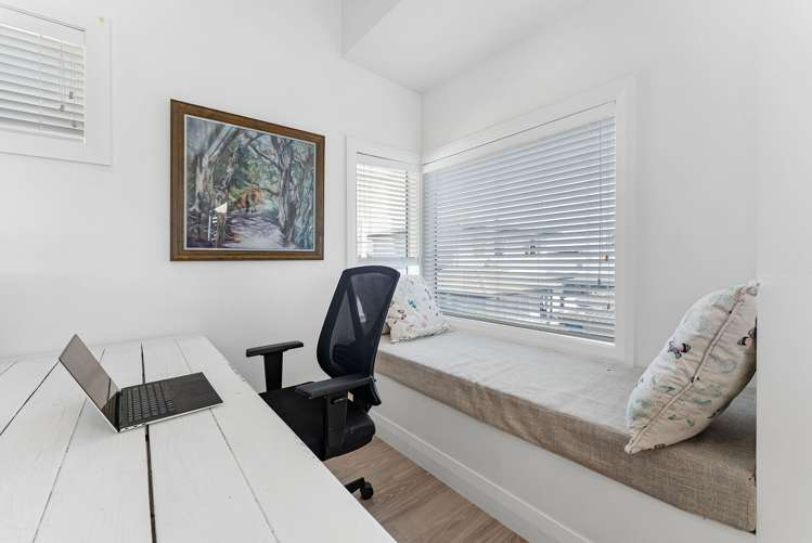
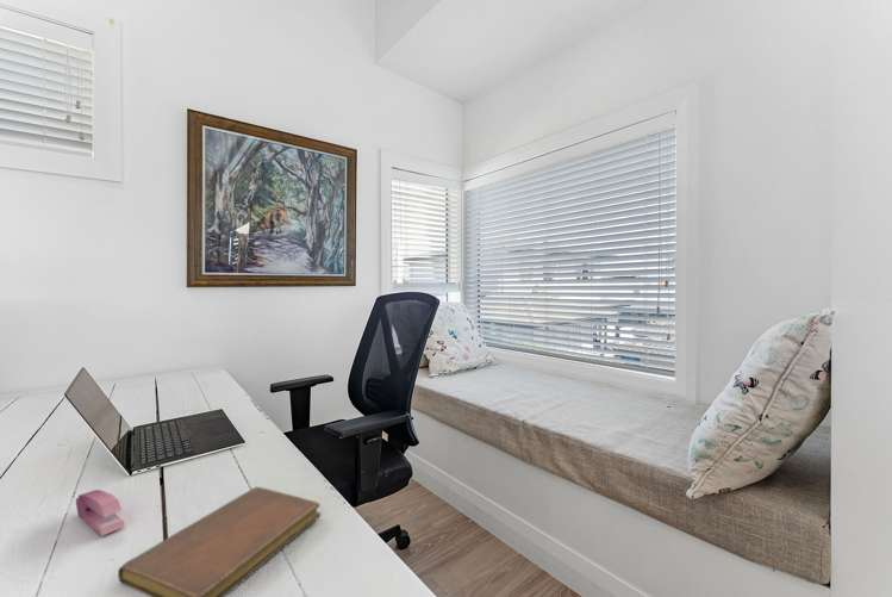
+ notebook (232, 536)
+ stapler (99, 506)
